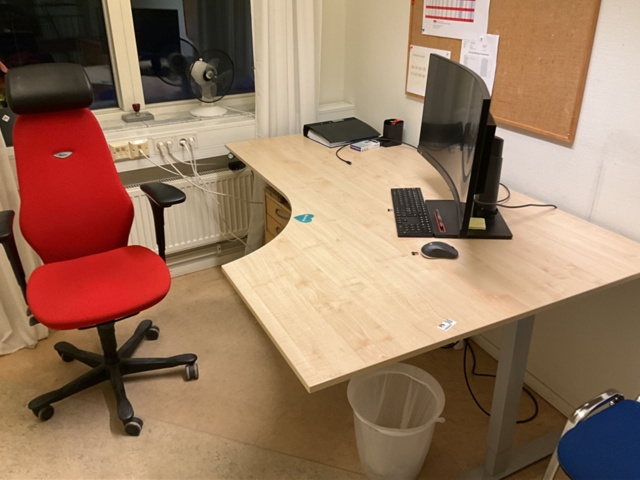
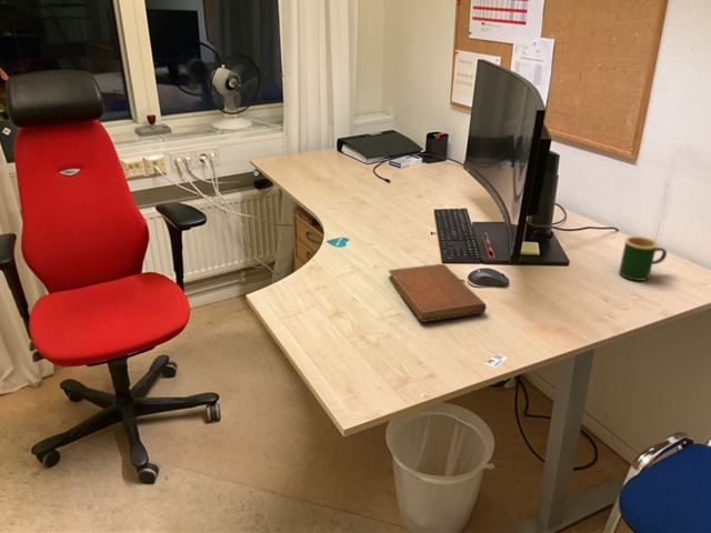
+ mug (643, 258)
+ notebook (433, 290)
